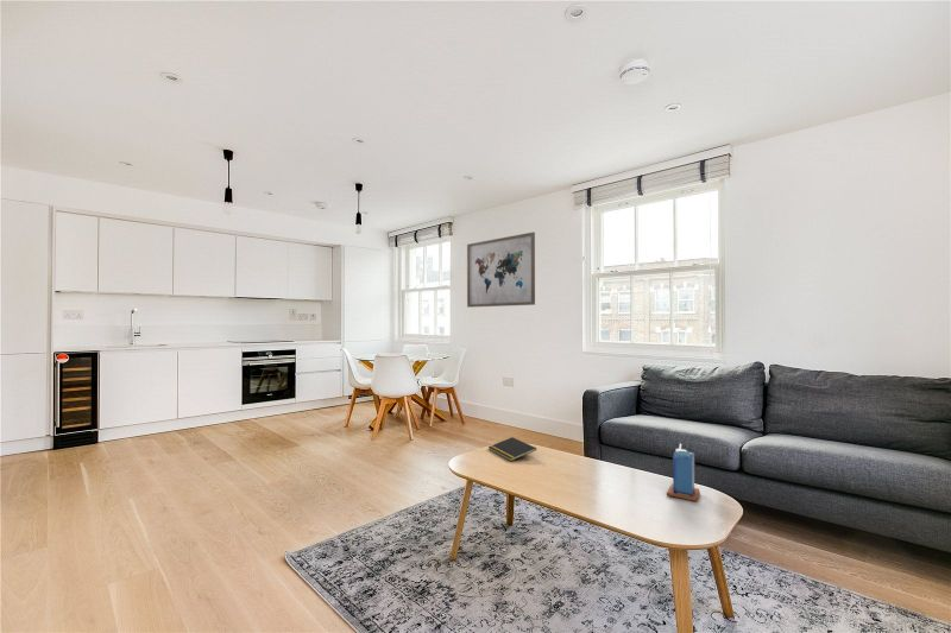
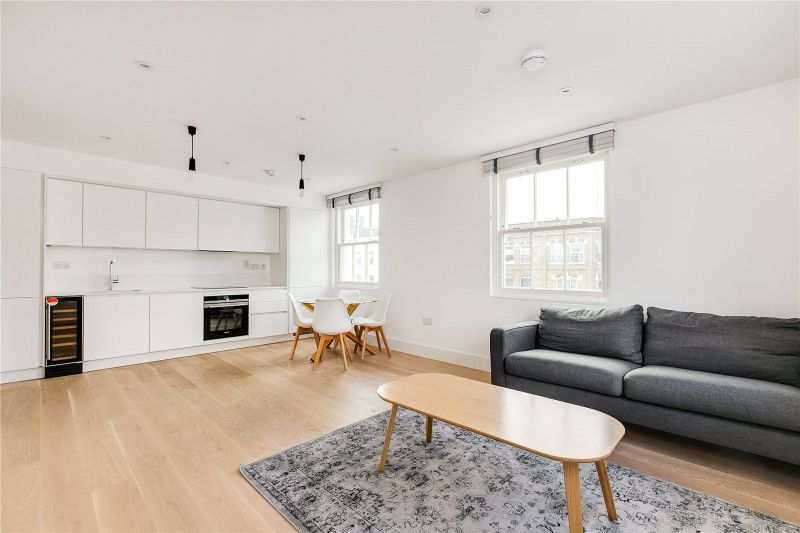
- candle (682, 469)
- wall art (498, 272)
- notepad (511, 448)
